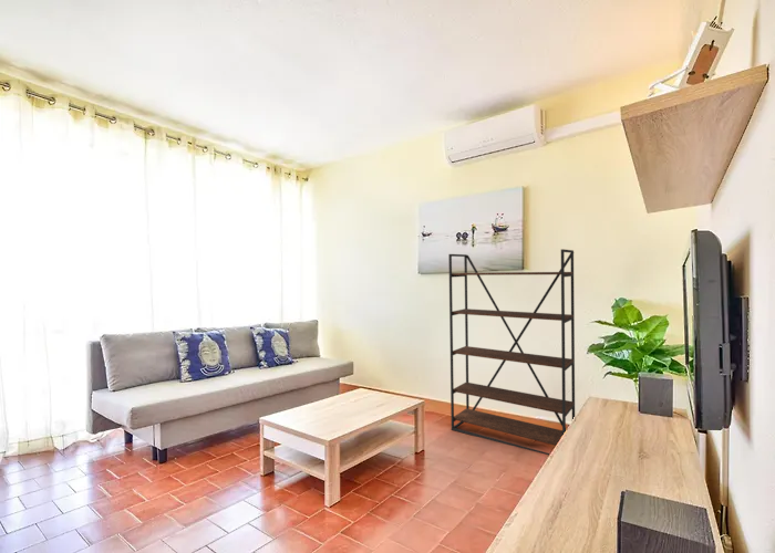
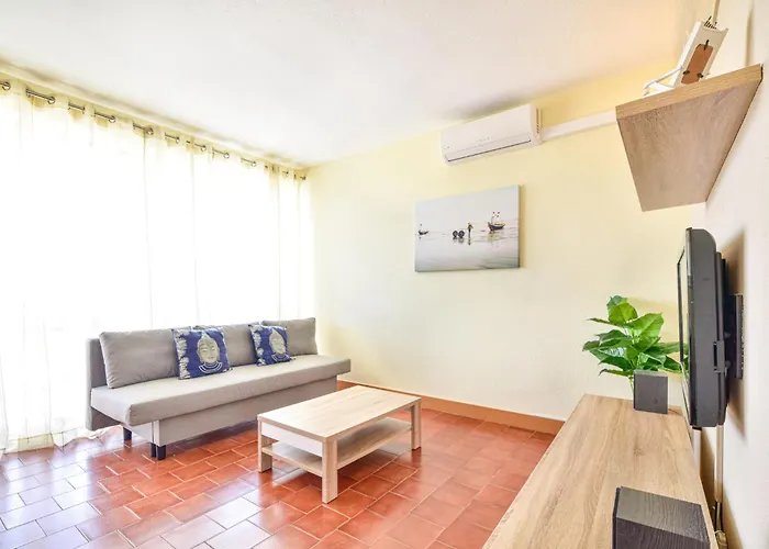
- bookshelf (512, 346)
